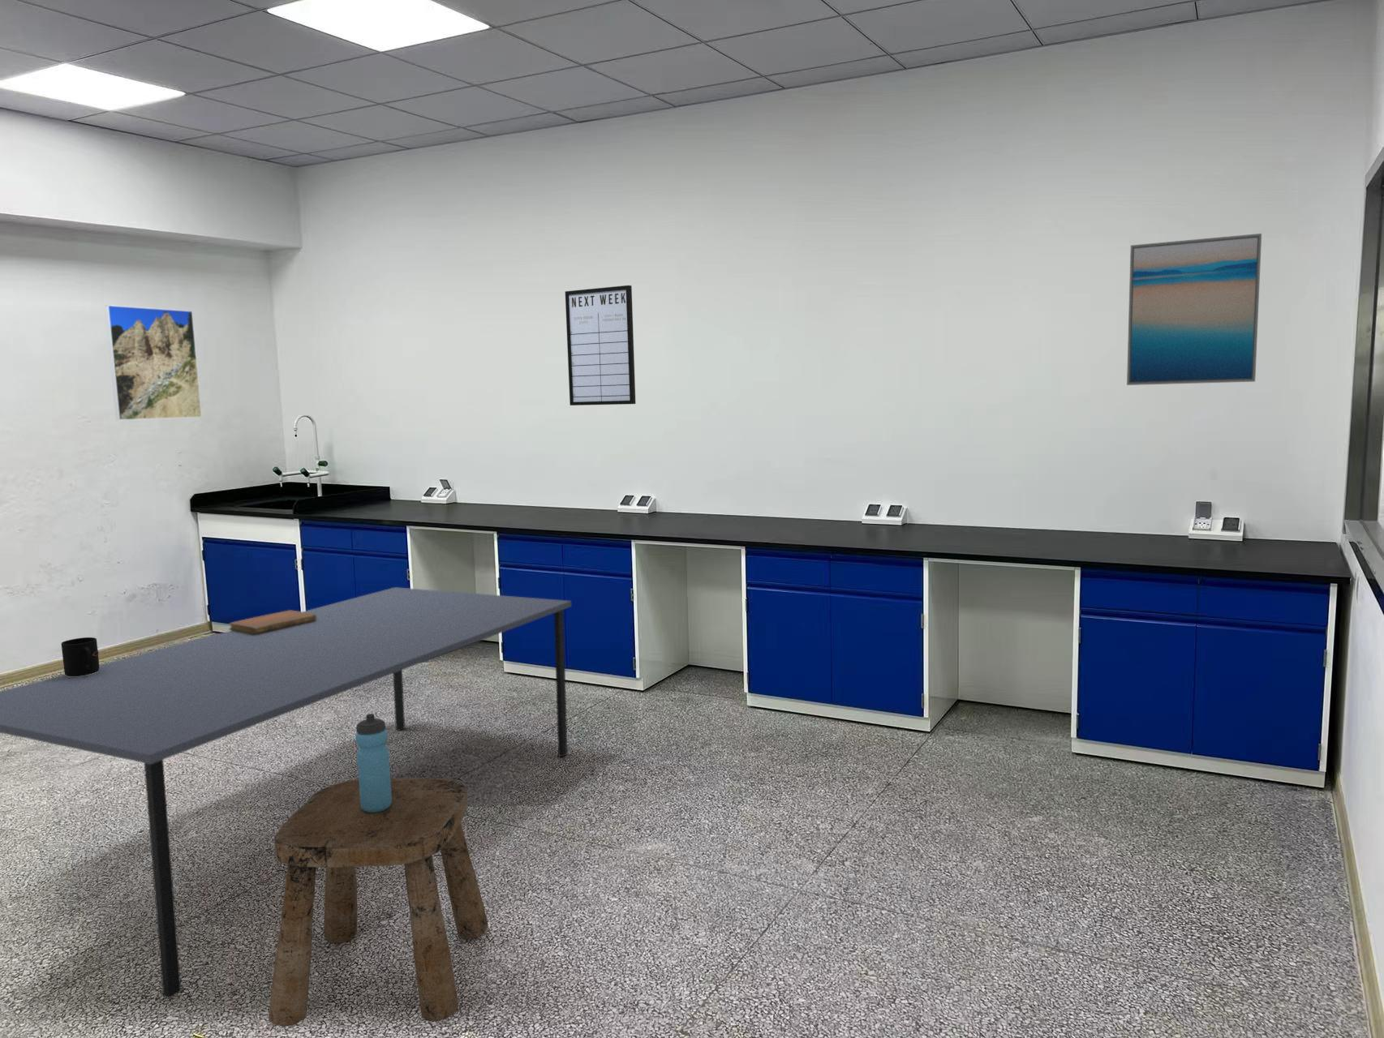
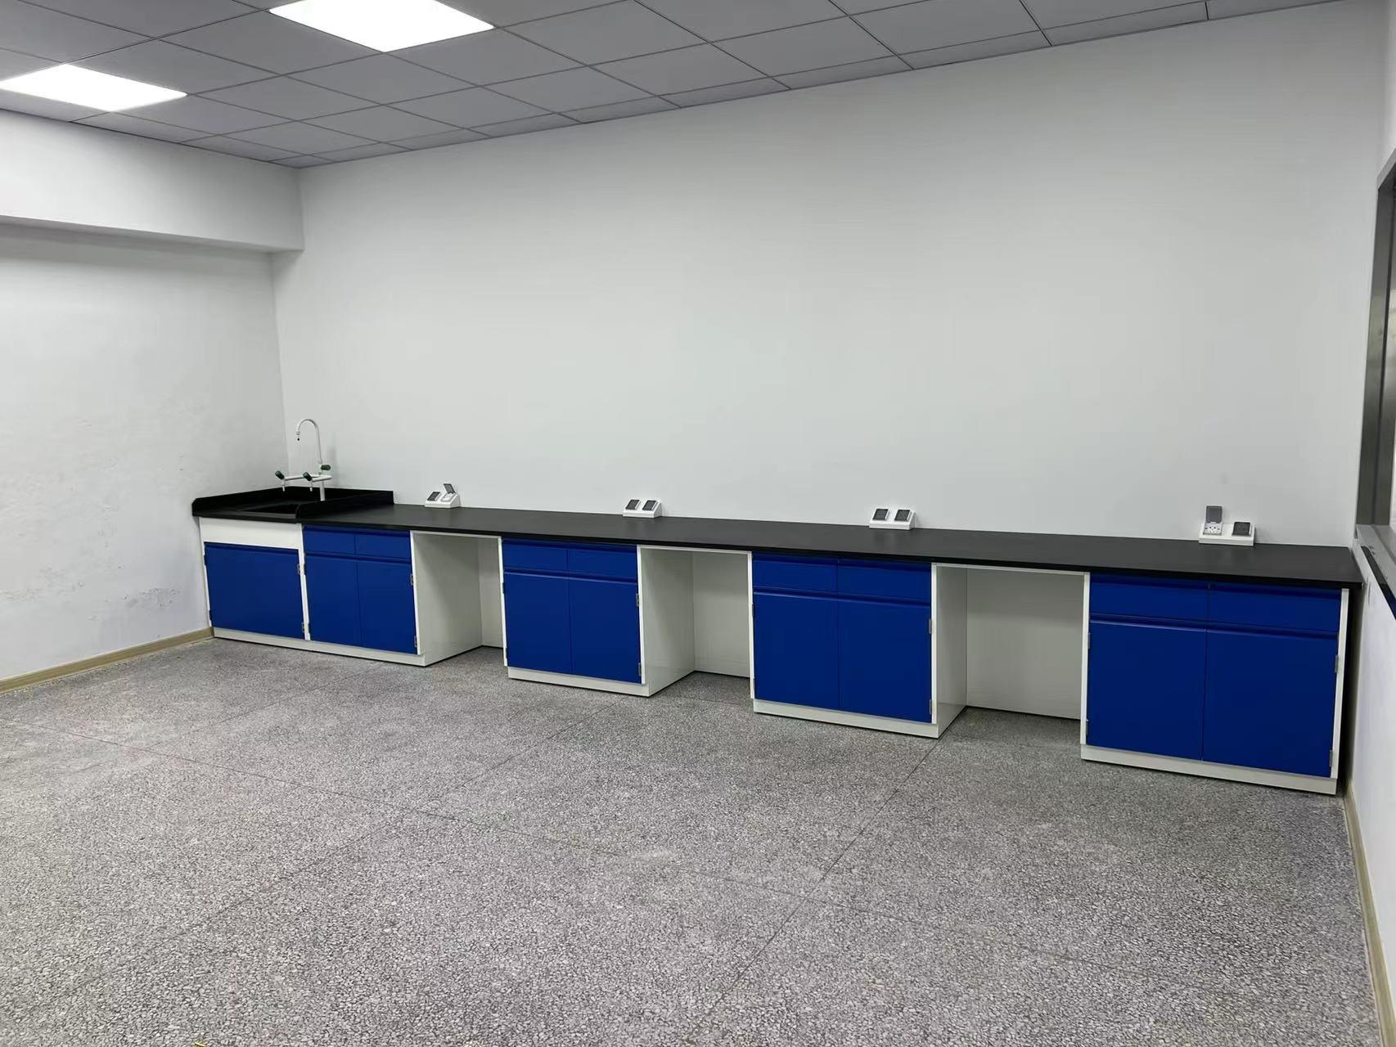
- wall art (1192, 312)
- dining table (303, 707)
- mug (81, 656)
- stool (357, 891)
- writing board (600, 347)
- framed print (155, 363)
- notebook (273, 621)
- water bottle (373, 761)
